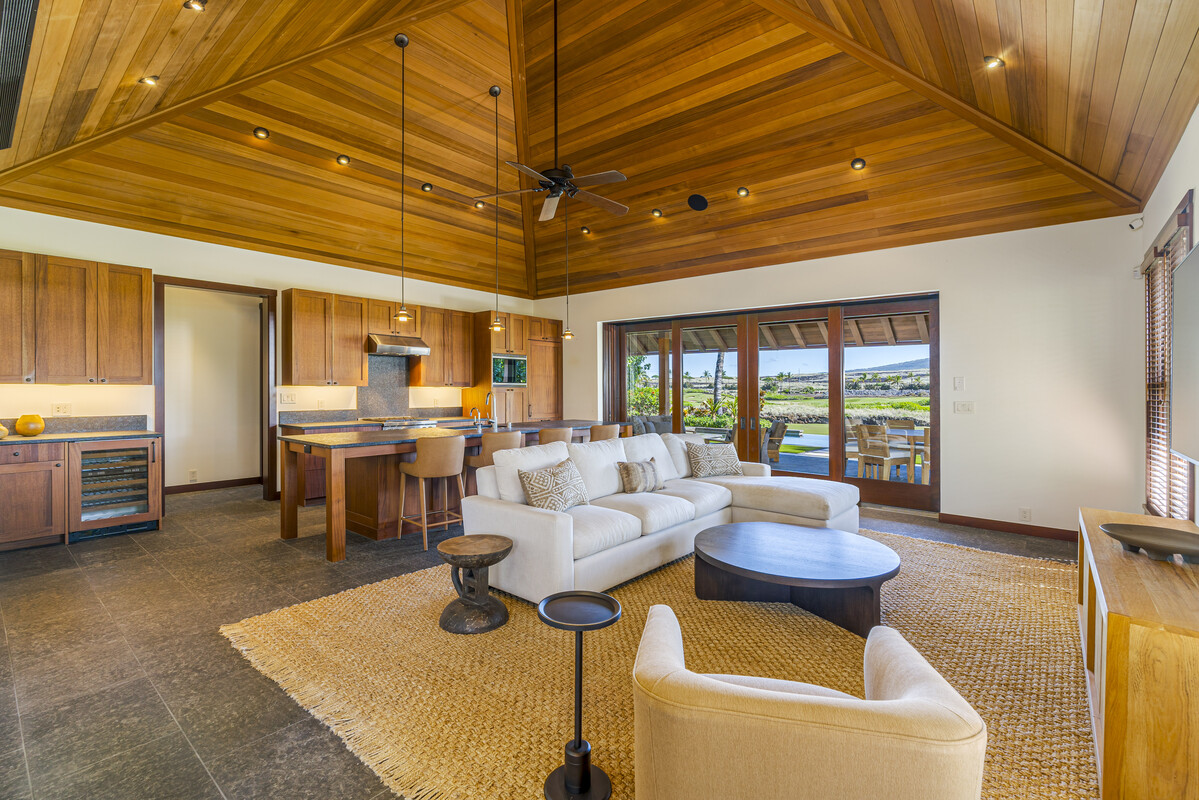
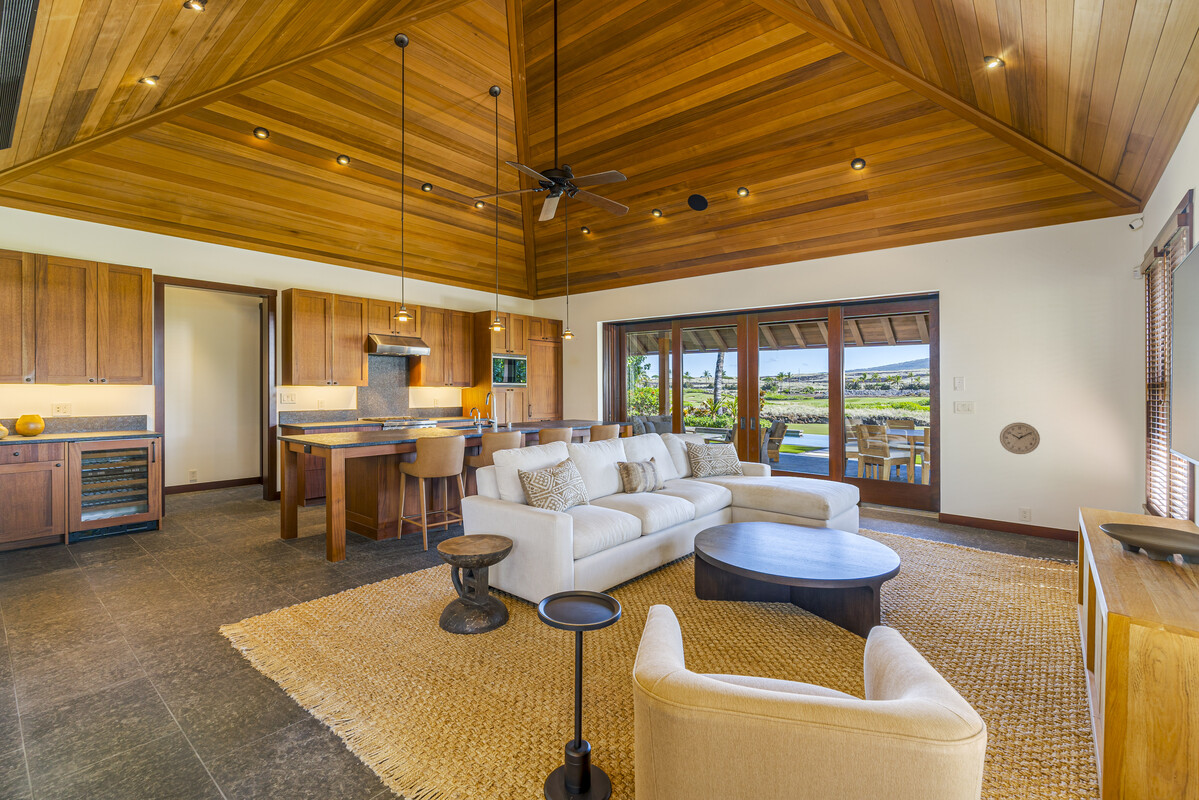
+ wall clock (1019, 438)
